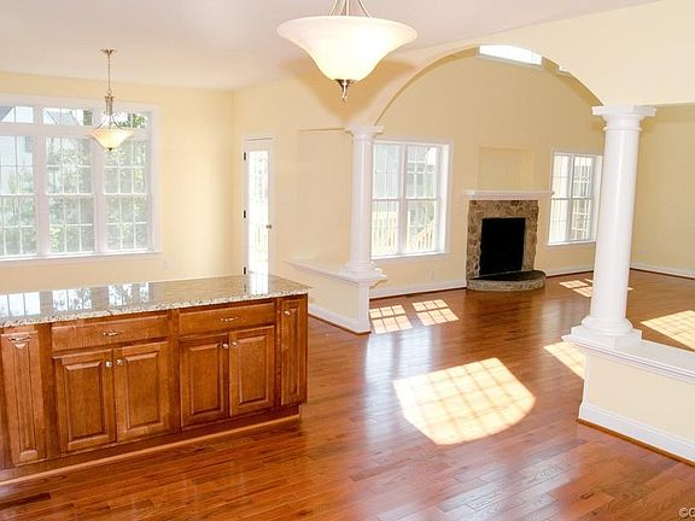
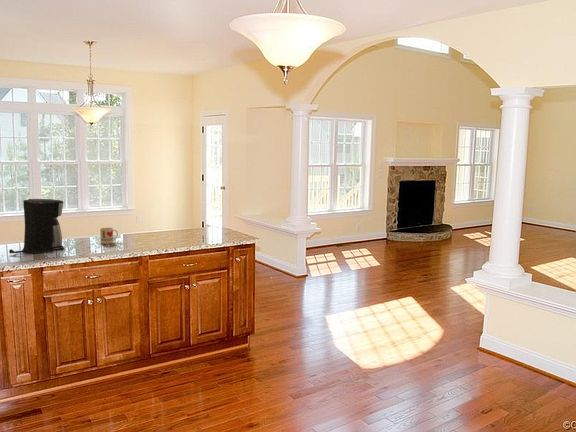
+ mug (109, 235)
+ coffee maker (36, 224)
